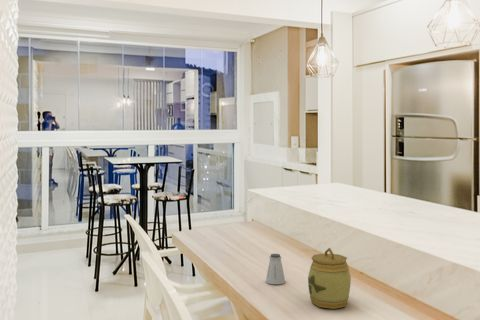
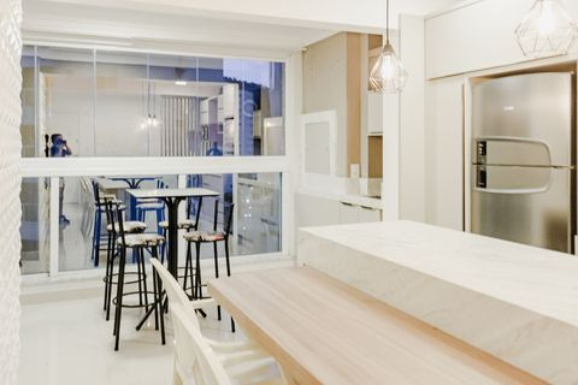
- saltshaker (275, 268)
- jar (329, 275)
